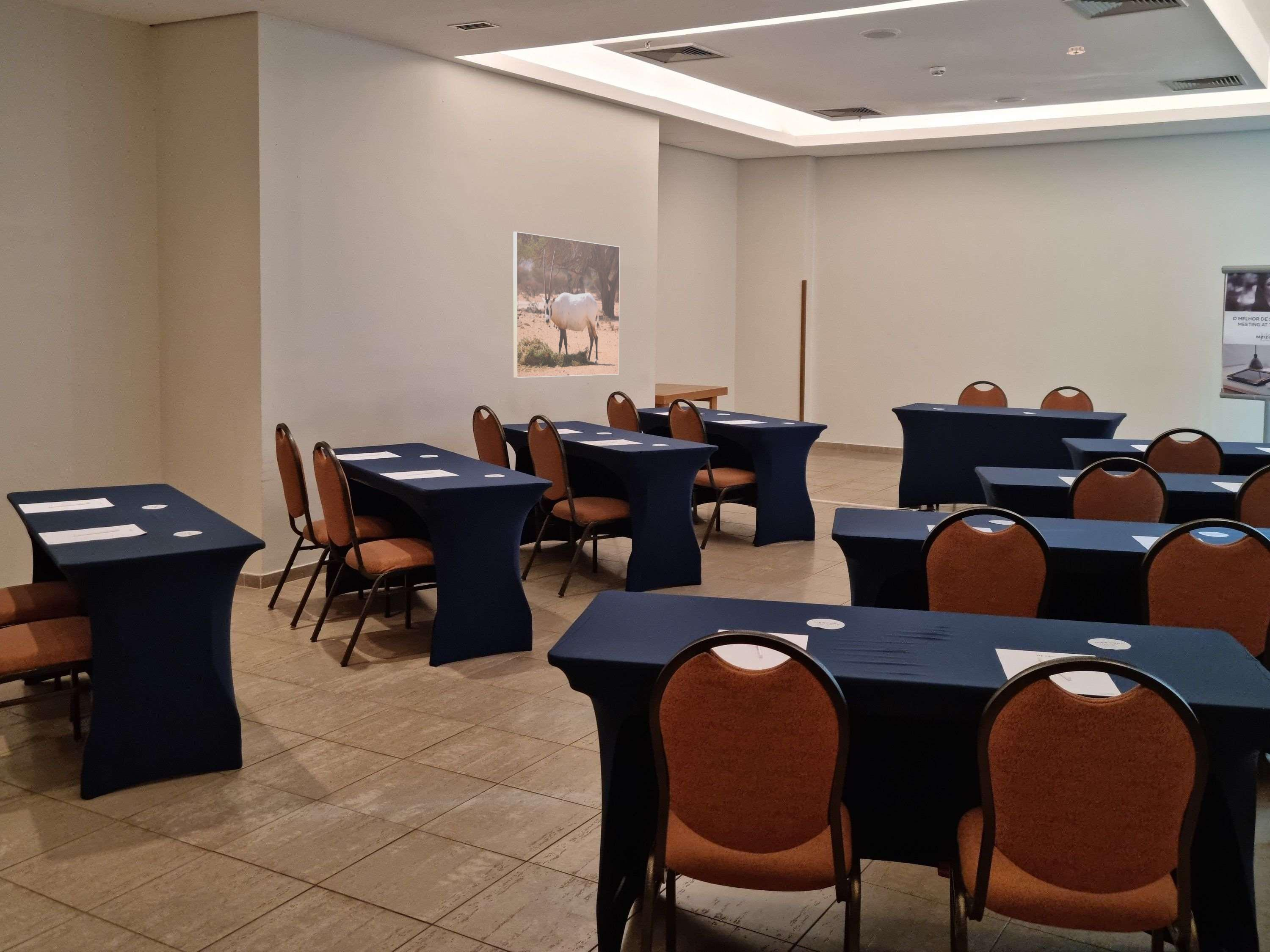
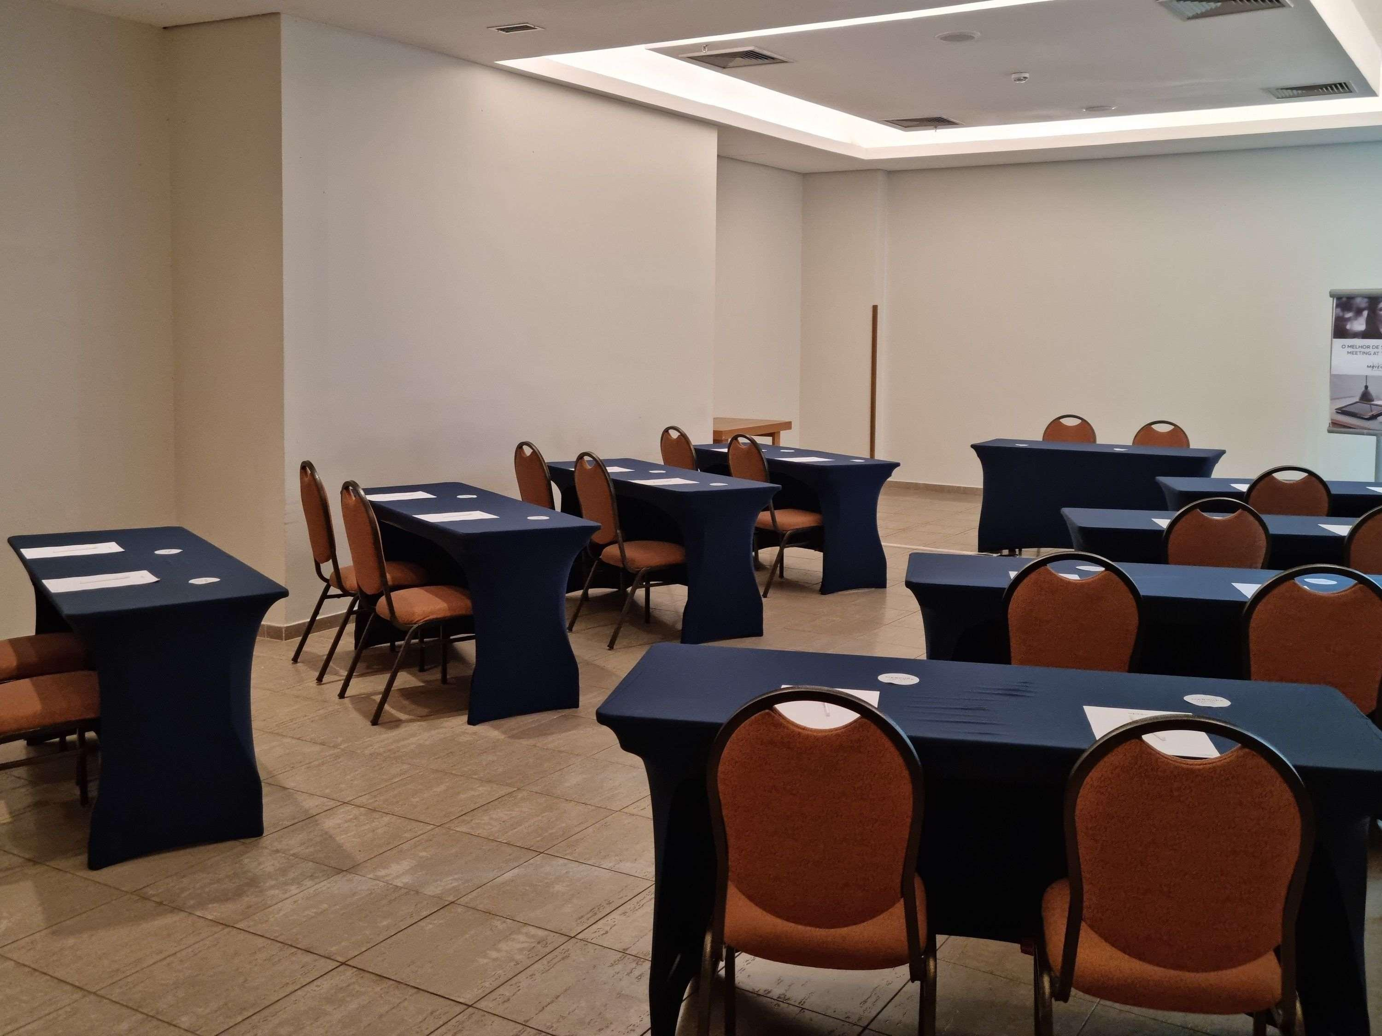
- smoke detector (1075, 50)
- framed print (570, 308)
